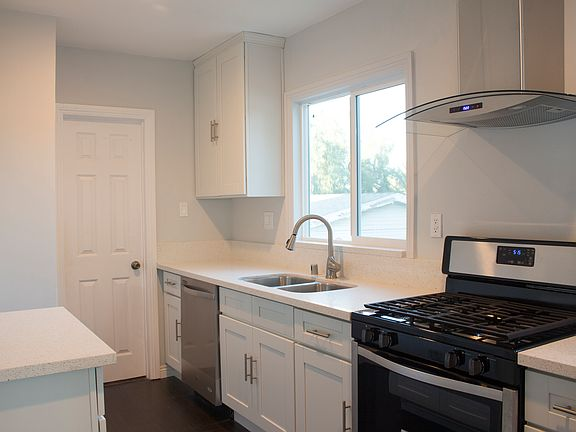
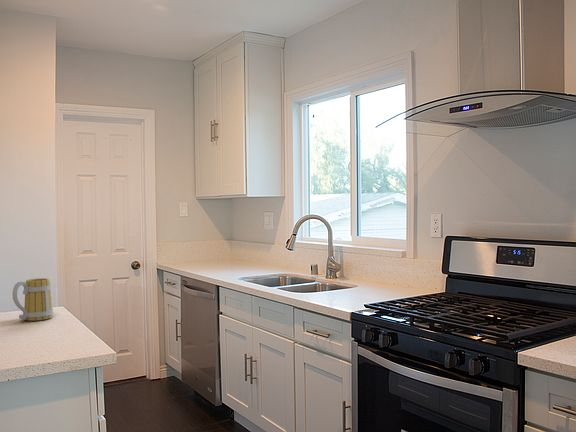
+ mug (33, 299)
